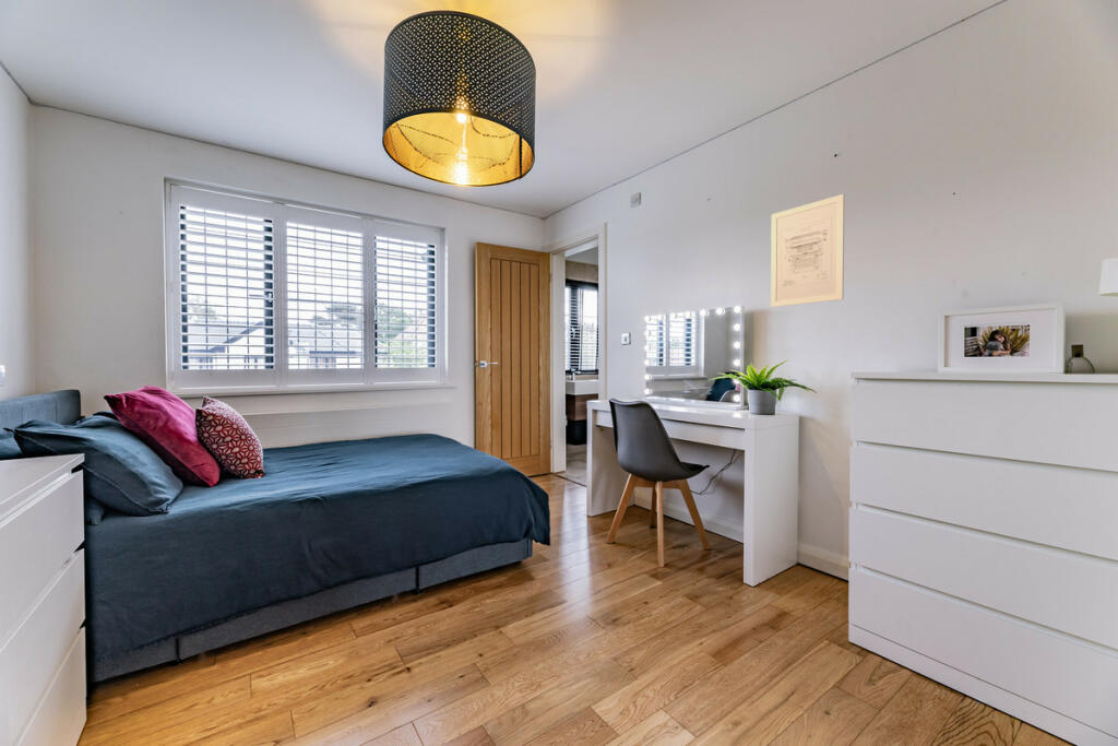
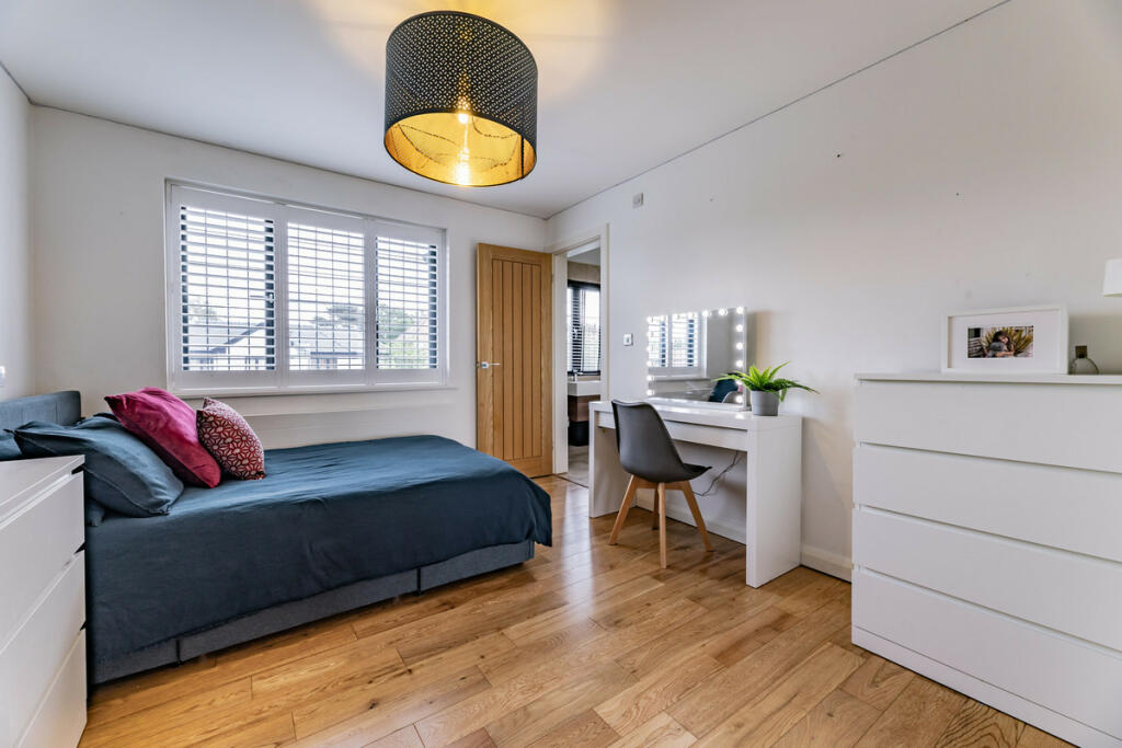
- wall art (805, 253)
